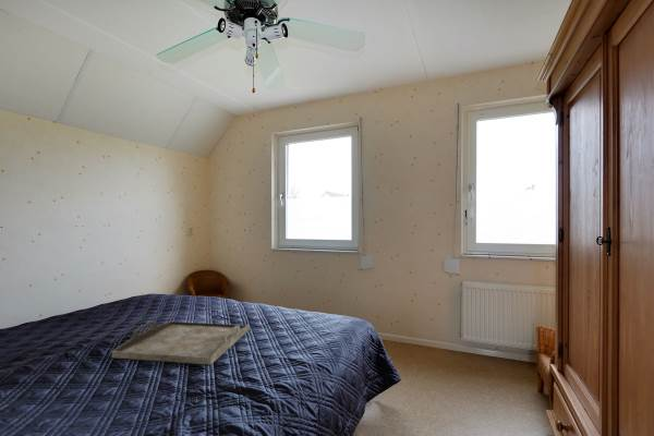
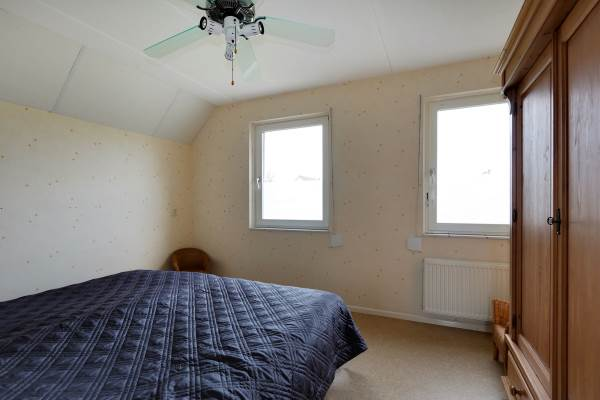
- serving tray (187, 334)
